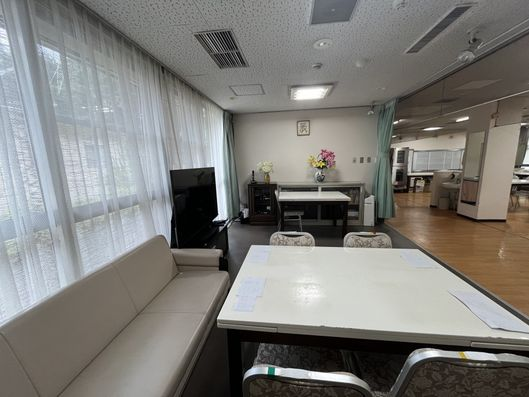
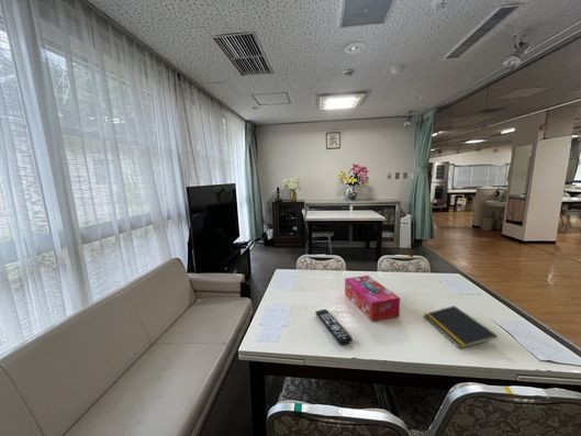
+ remote control (332, 325)
+ tissue box (369, 295)
+ notepad (456, 324)
